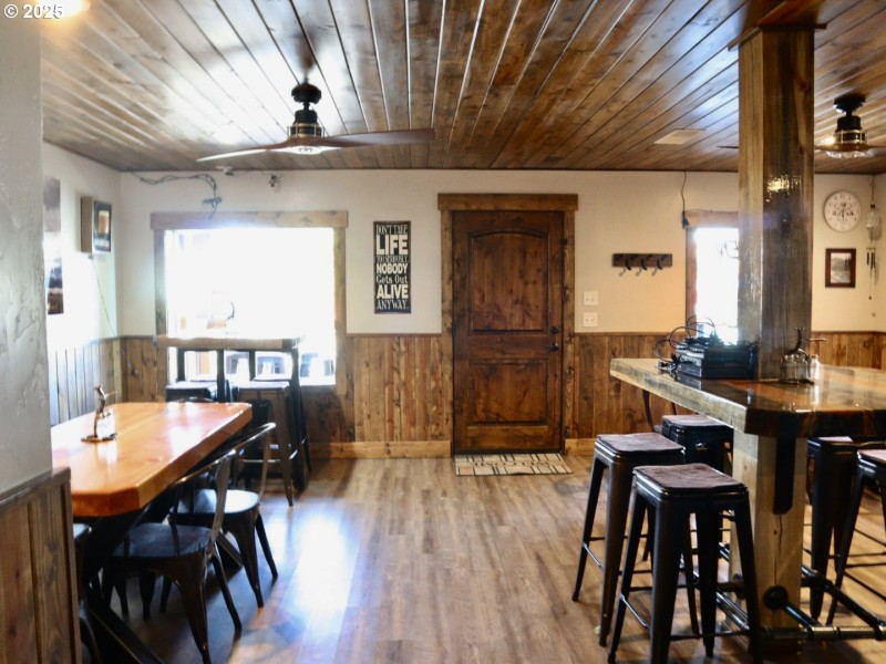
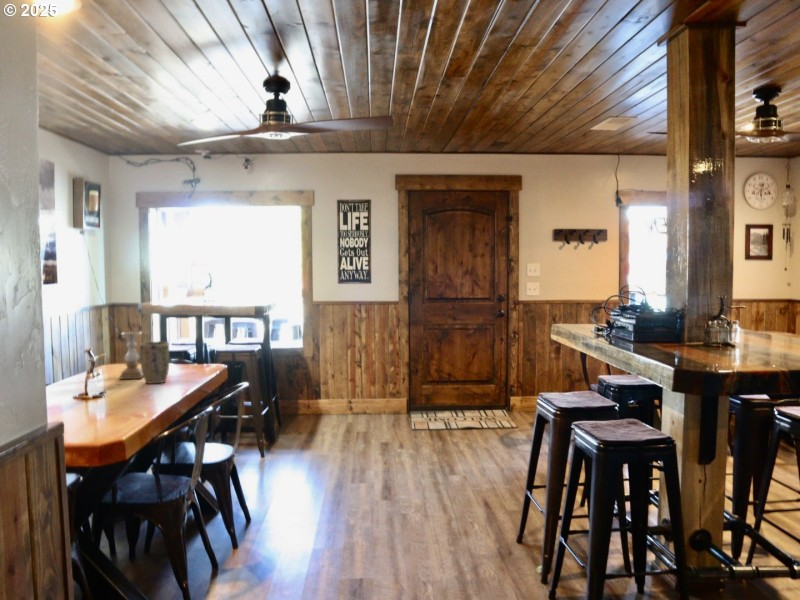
+ plant pot (155, 362)
+ candle holder (131, 354)
